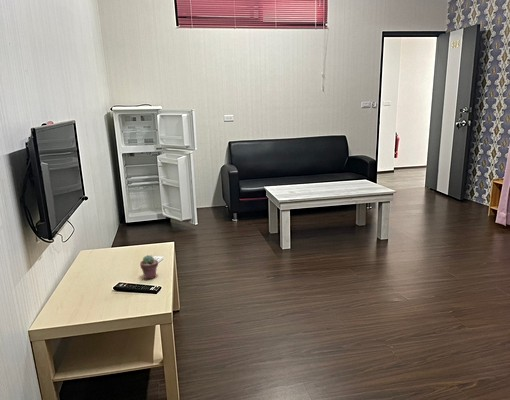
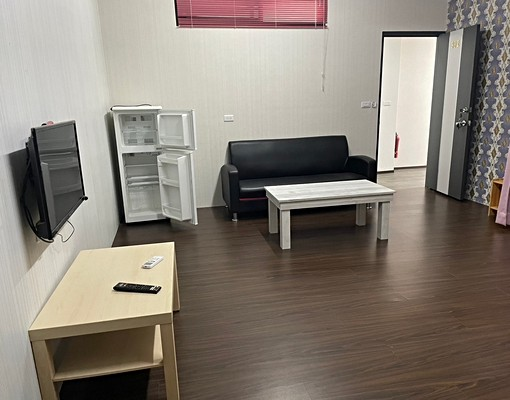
- potted succulent (149, 266)
